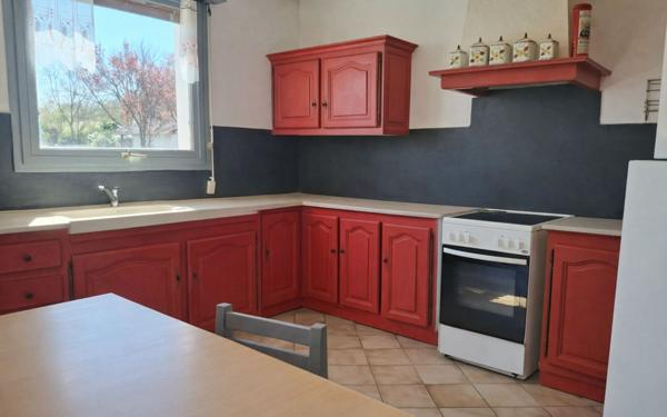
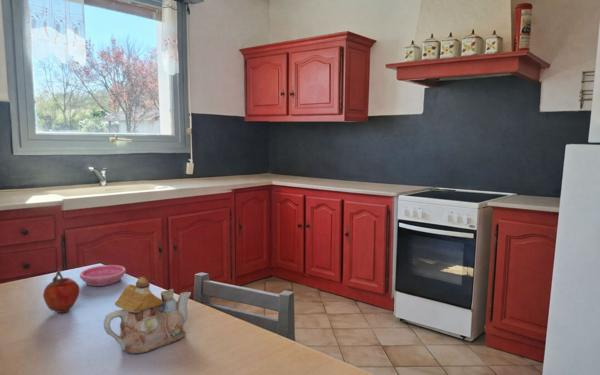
+ saucer (103, 275)
+ teapot (149, 307)
+ fruit (61, 290)
